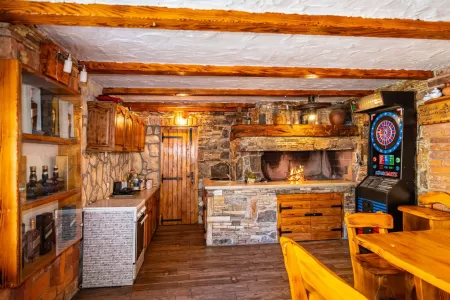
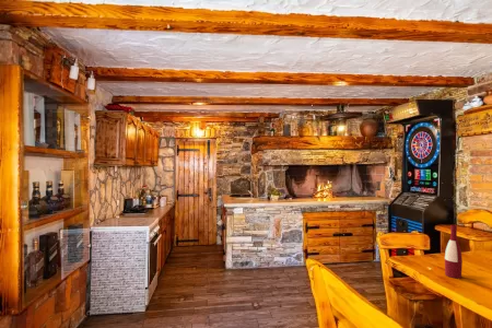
+ alcohol (453, 250)
